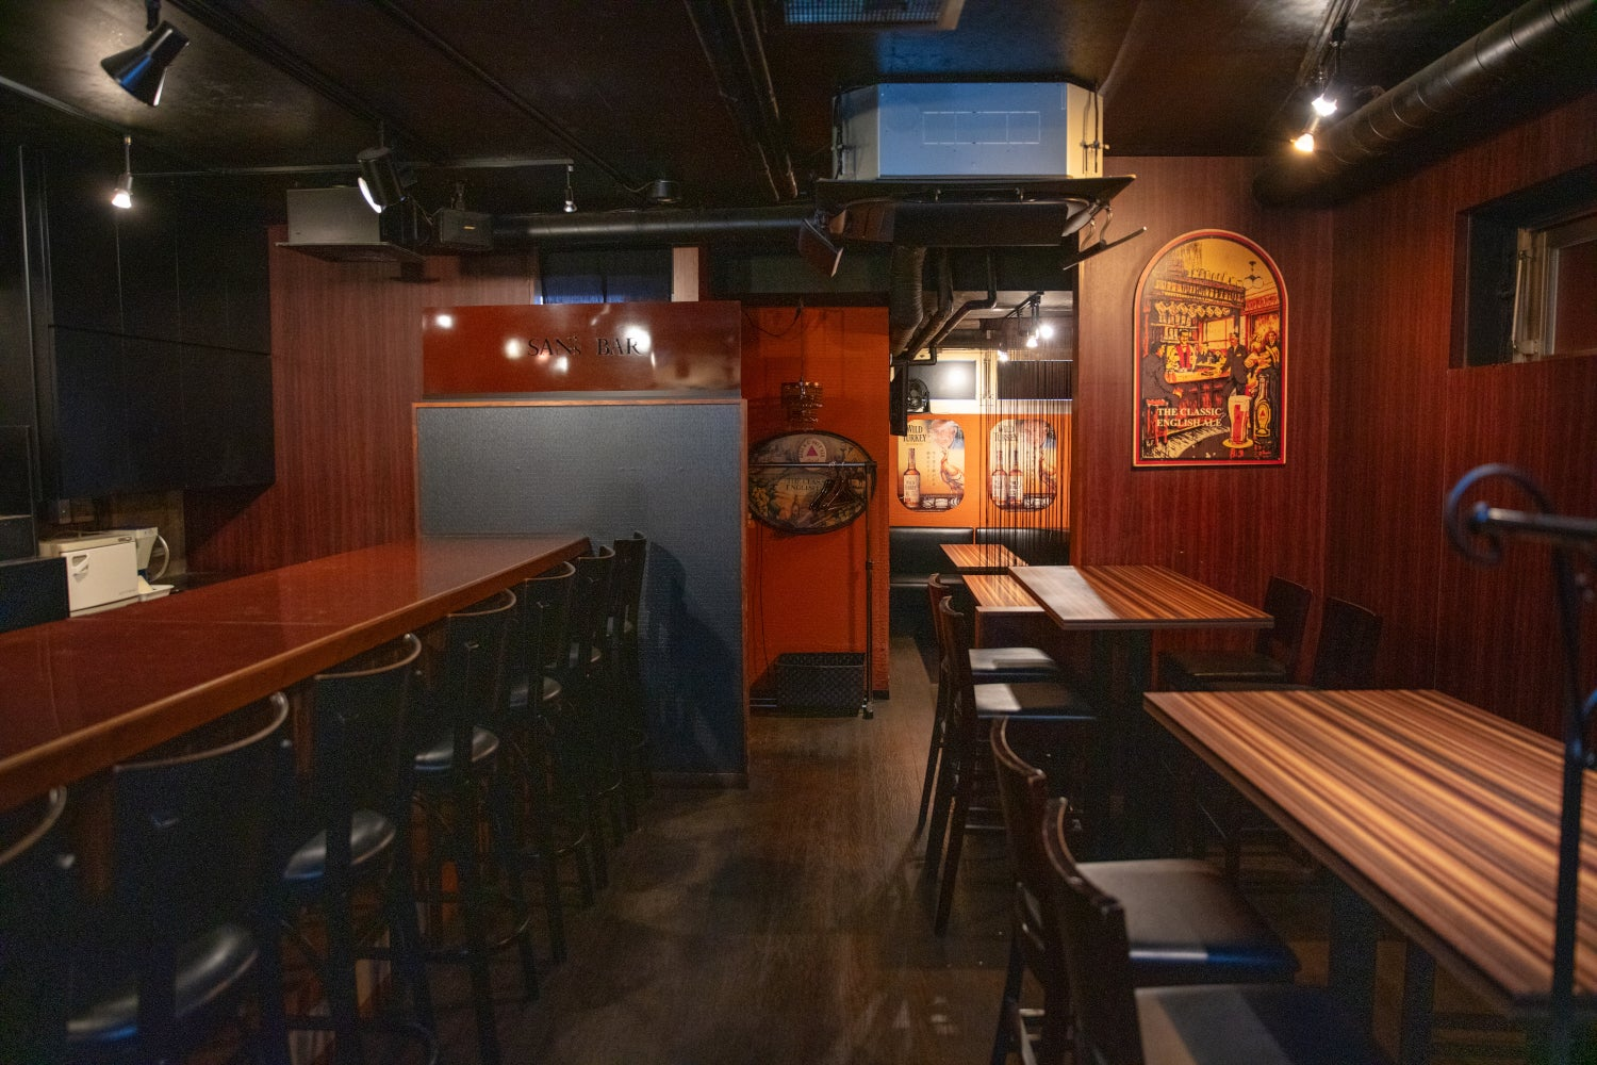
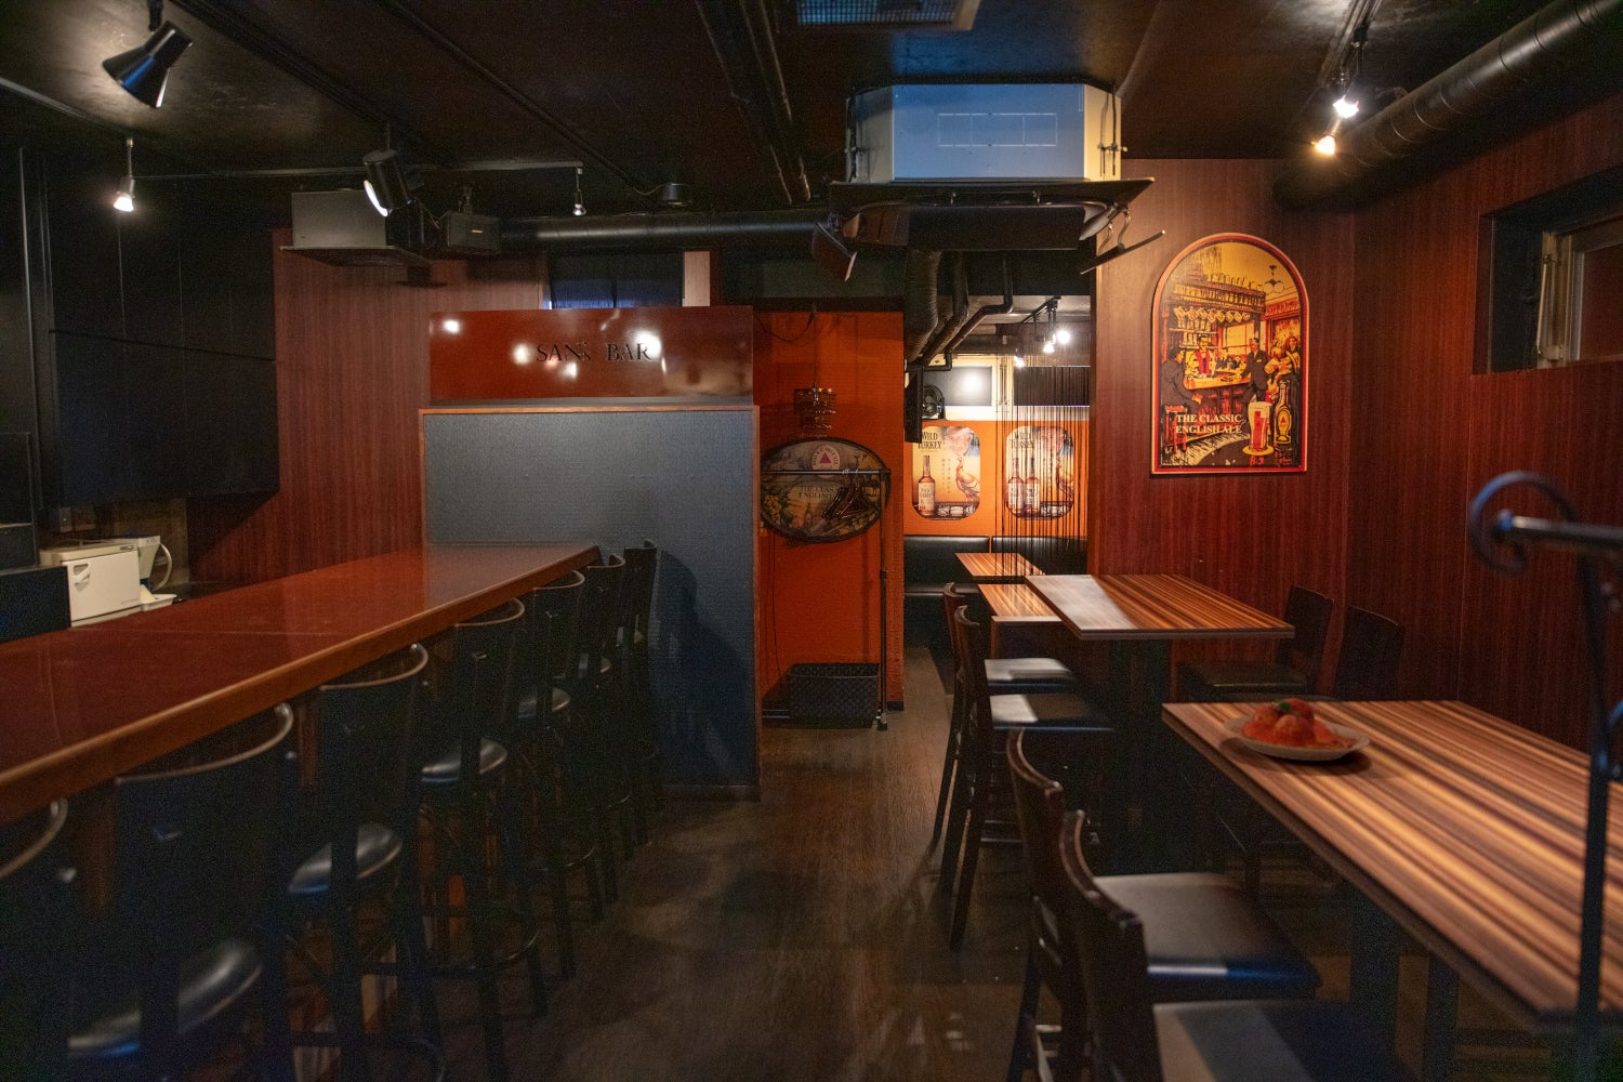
+ plate (1295, 723)
